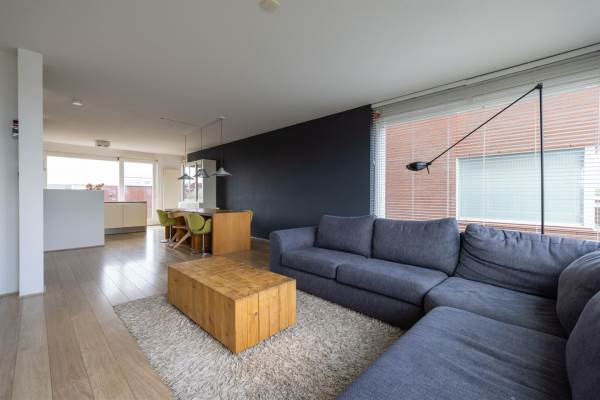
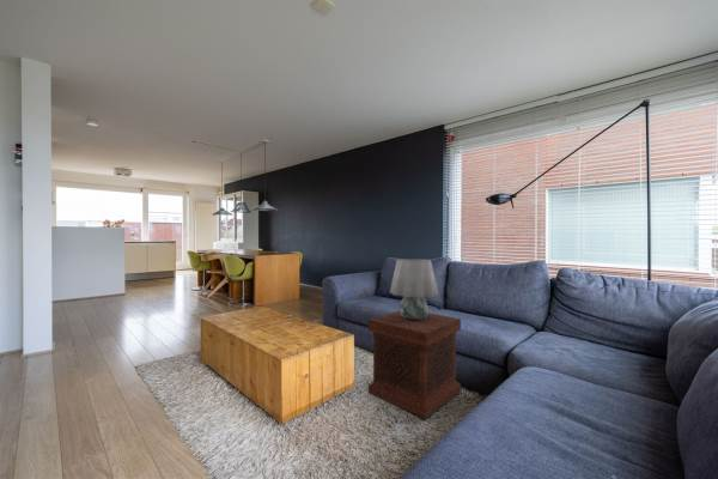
+ side table (414, 356)
+ table lamp (413, 289)
